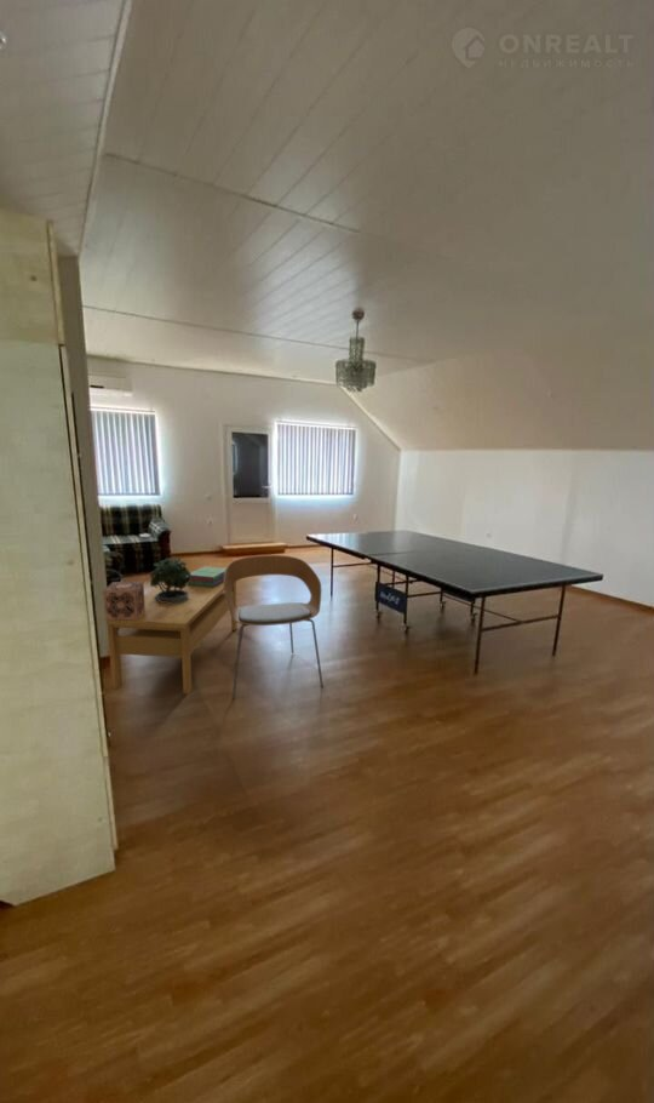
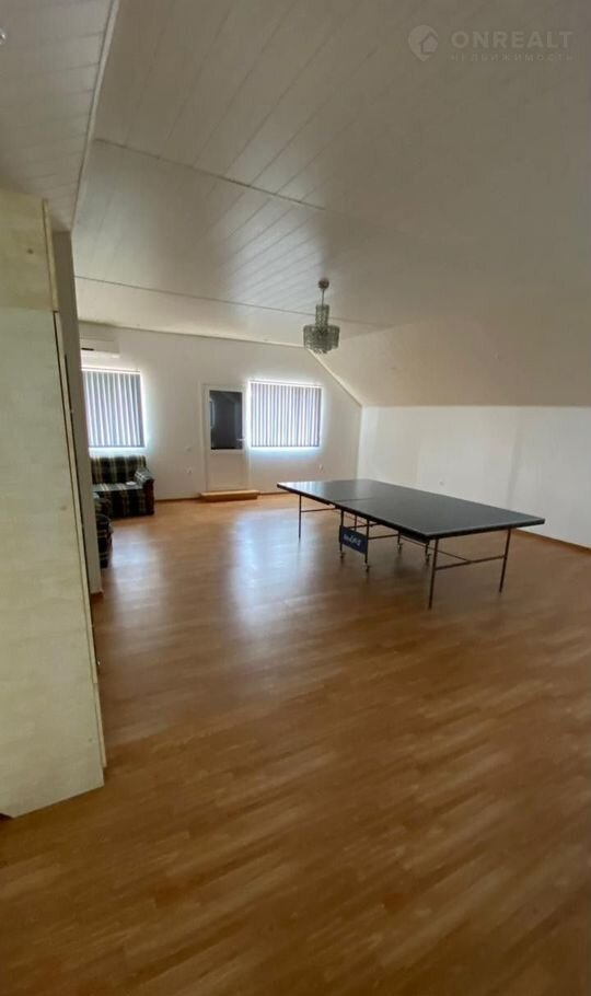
- decorative box (125, 599)
- coffee table (183, 624)
- chair (271, 619)
- potted plant (170, 576)
- stack of books (208, 576)
